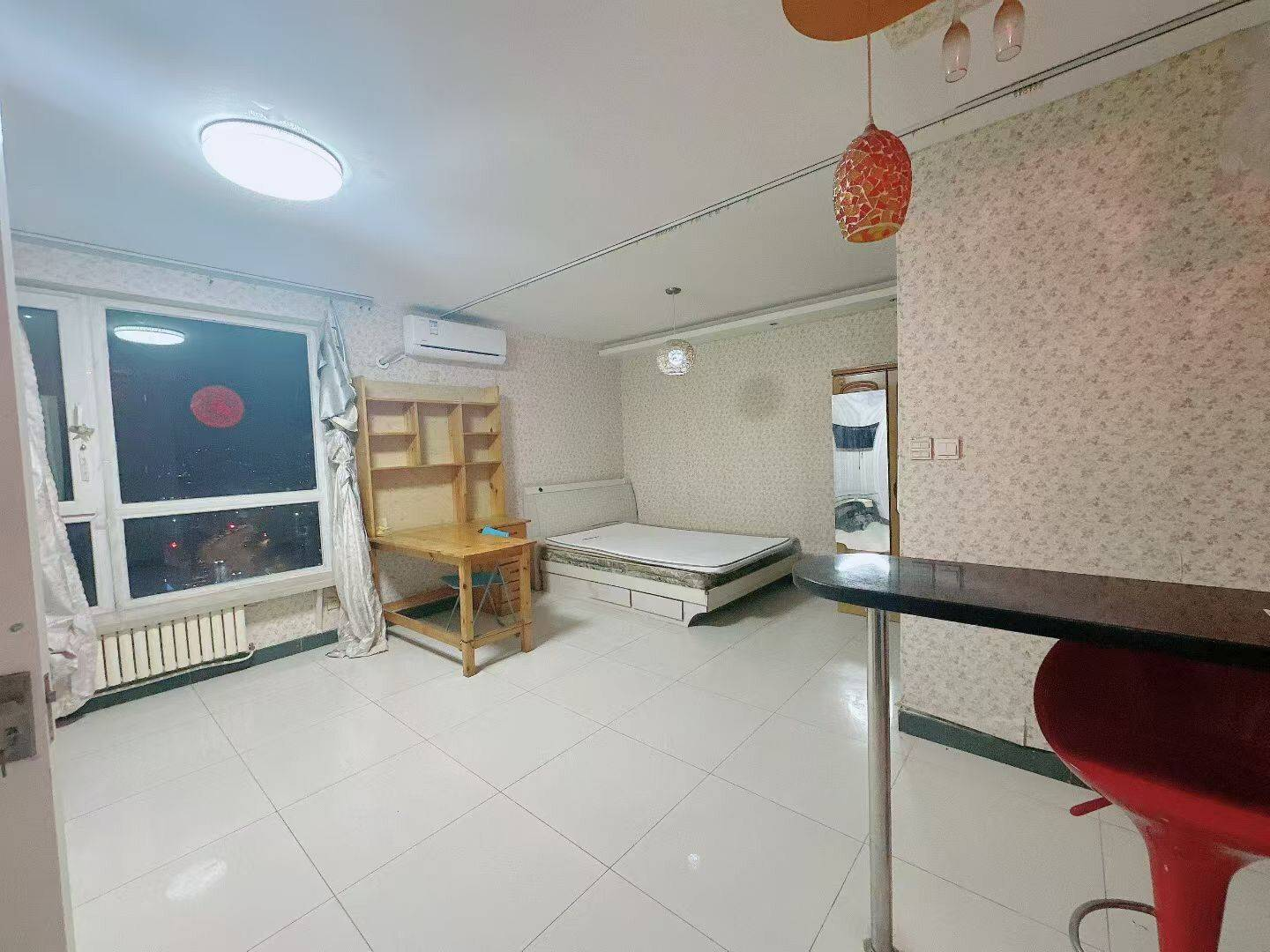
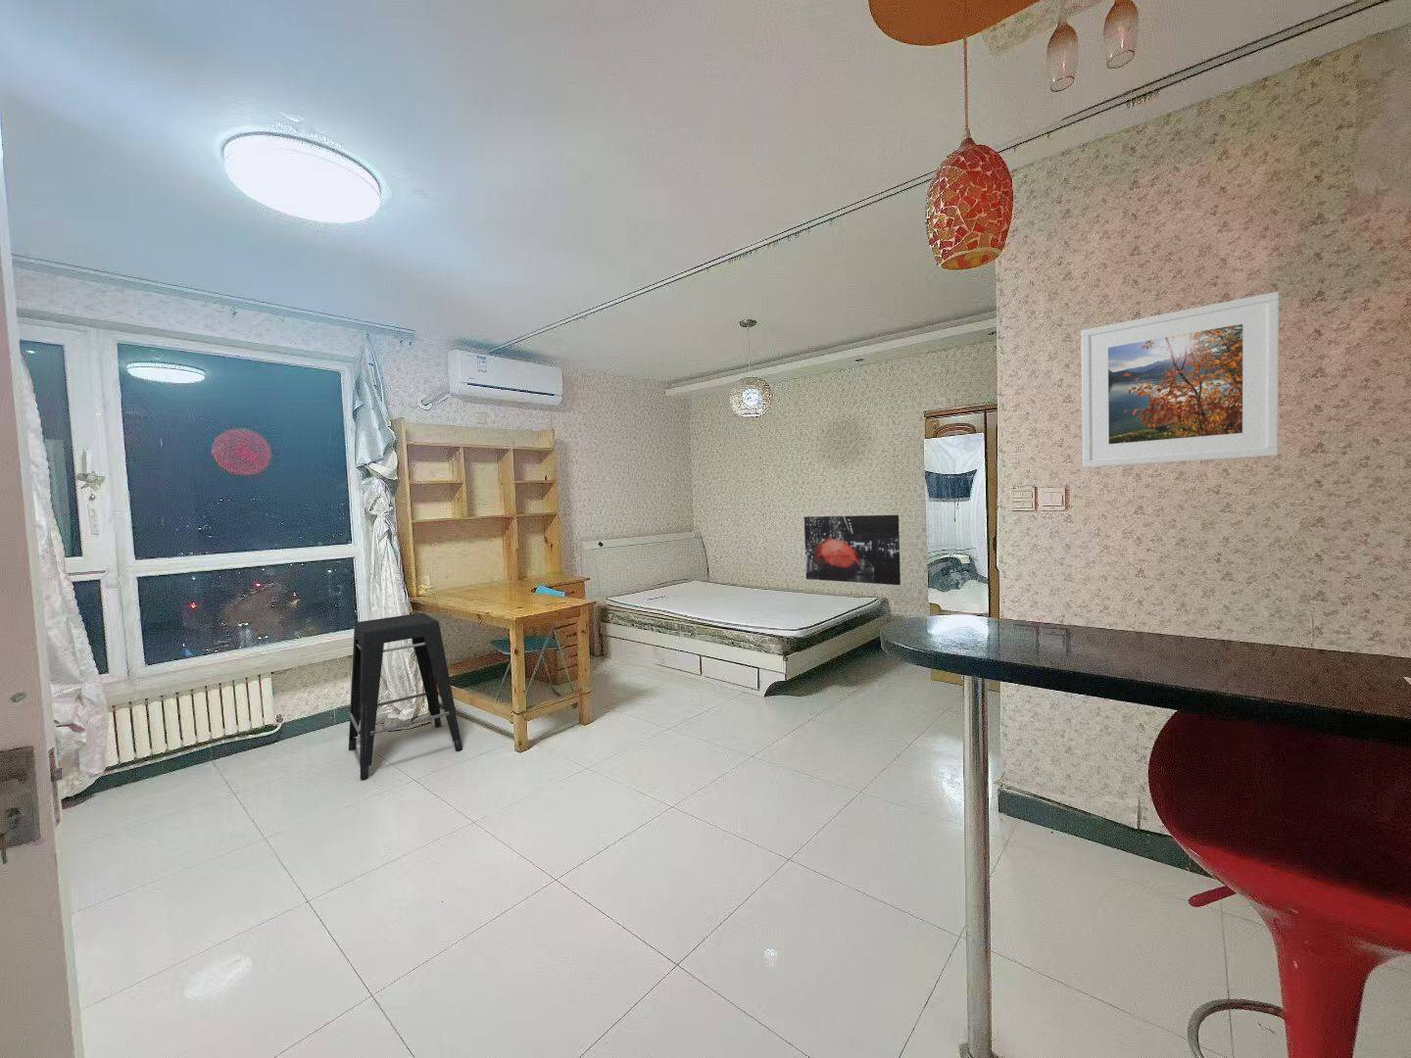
+ wall art (850, 549)
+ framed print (1171, 388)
+ stool (402, 698)
